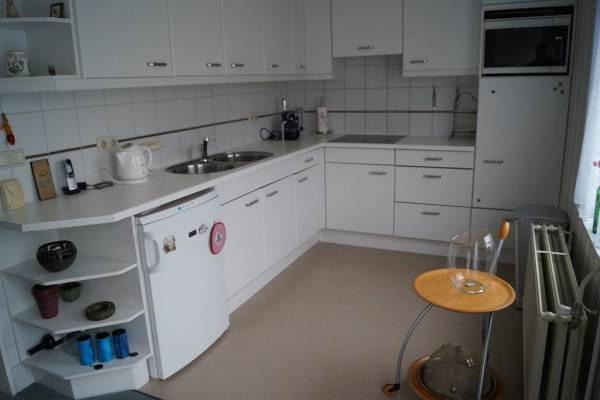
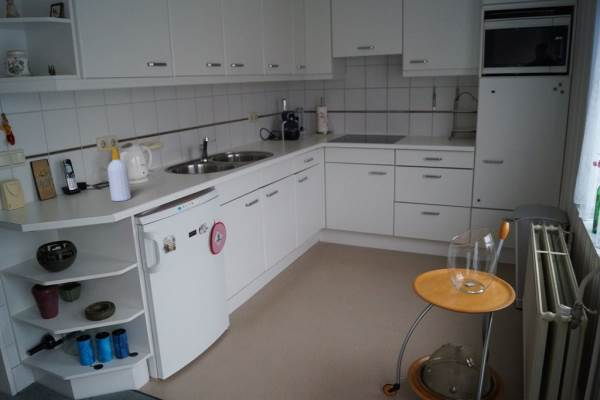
+ soap bottle (117, 173)
